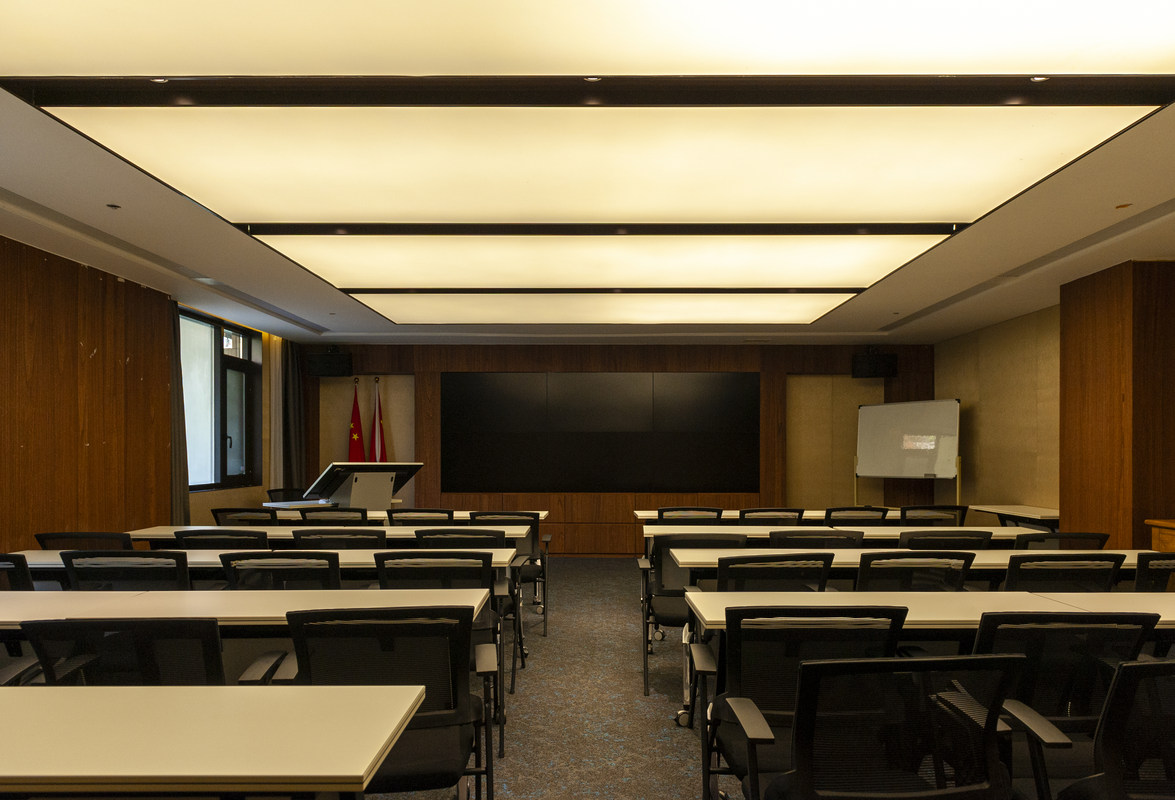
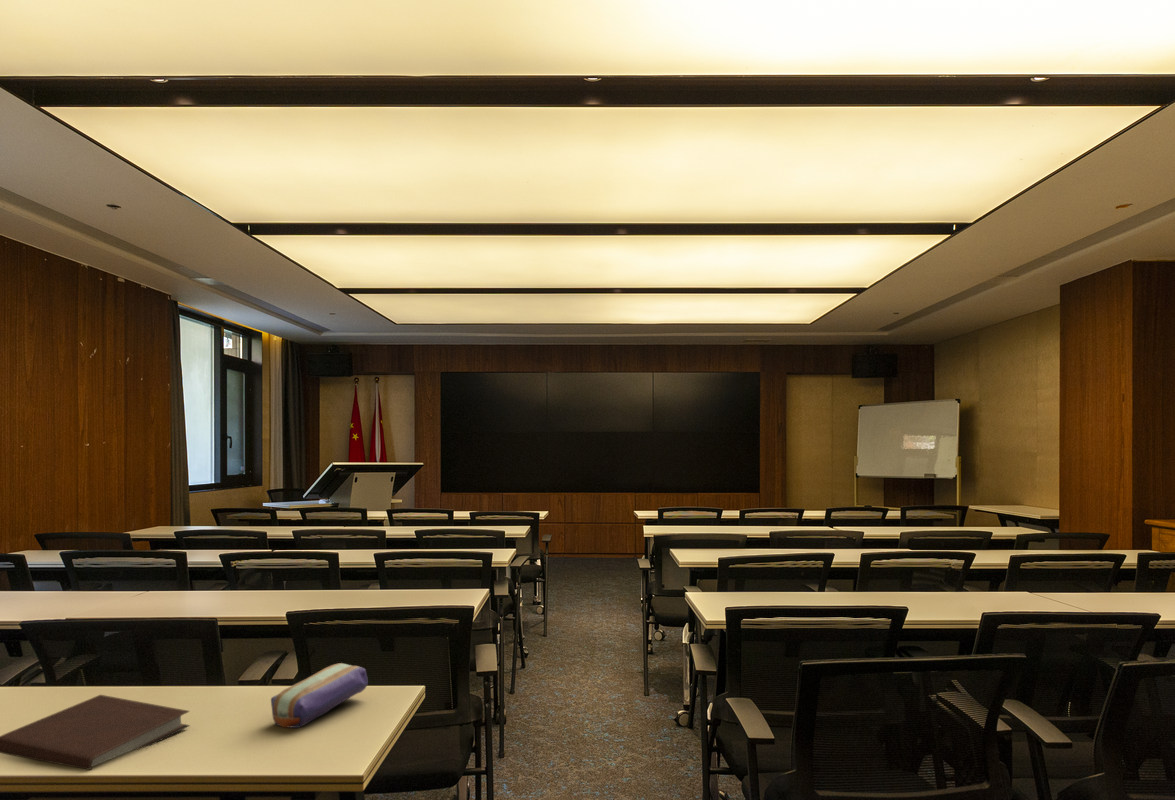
+ pencil case (322, 692)
+ notebook (96, 731)
